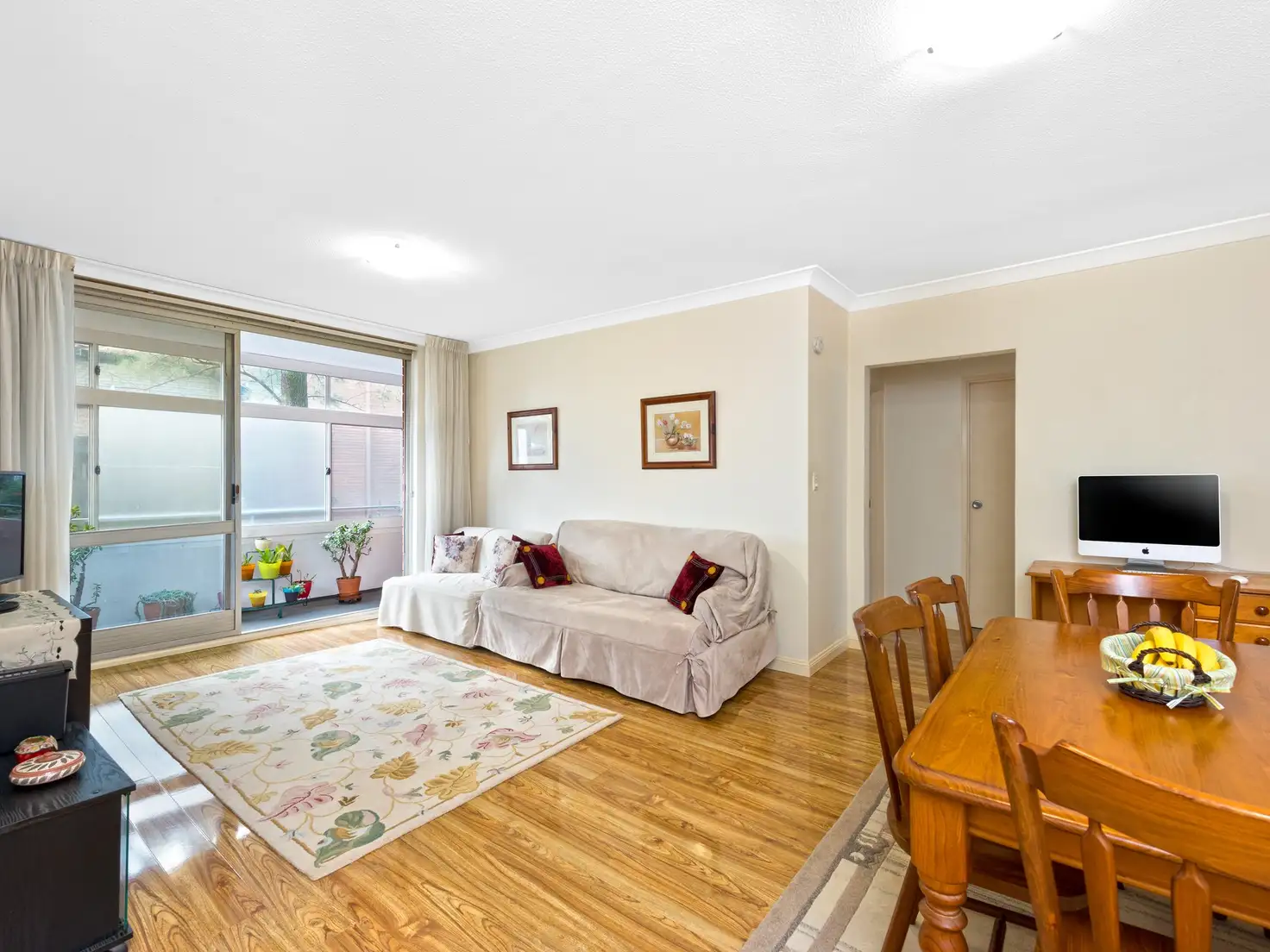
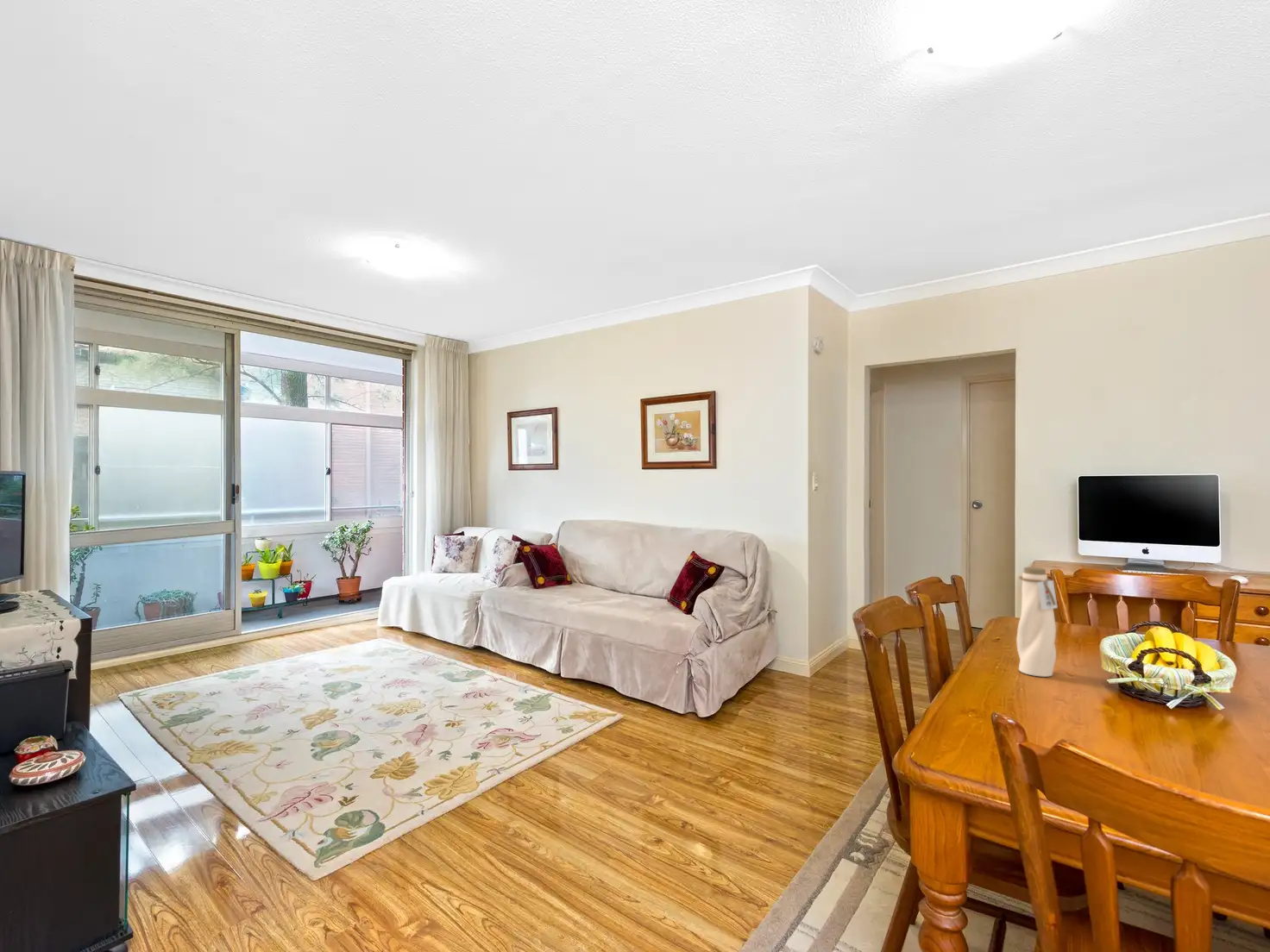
+ water bottle (1037, 620)
